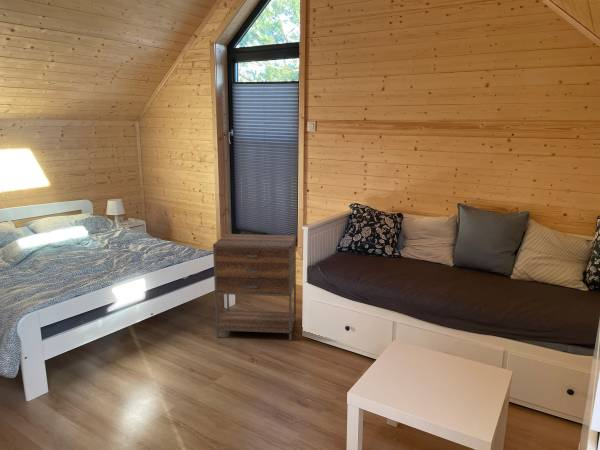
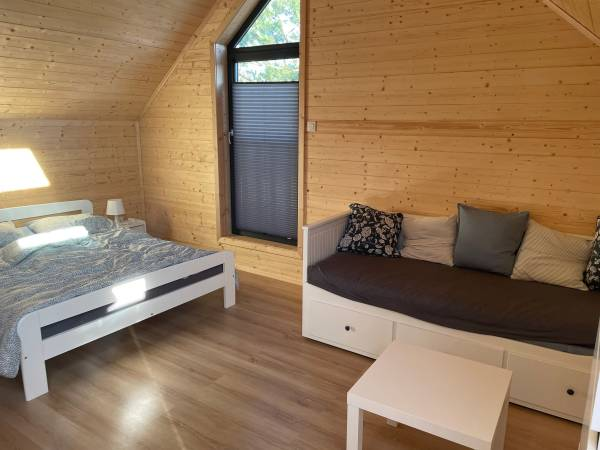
- nightstand (256, 285)
